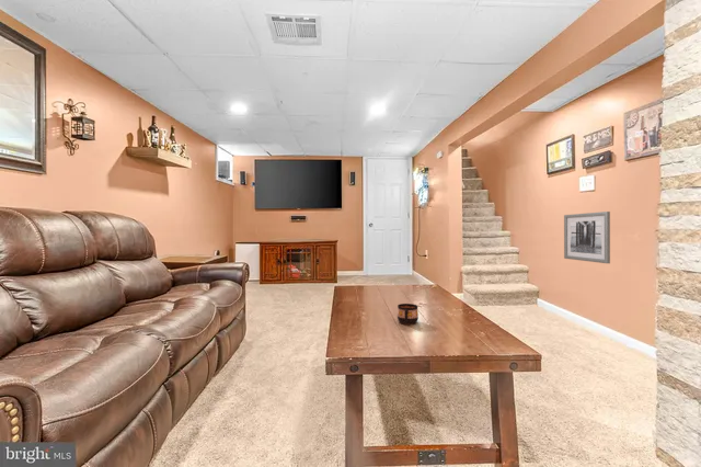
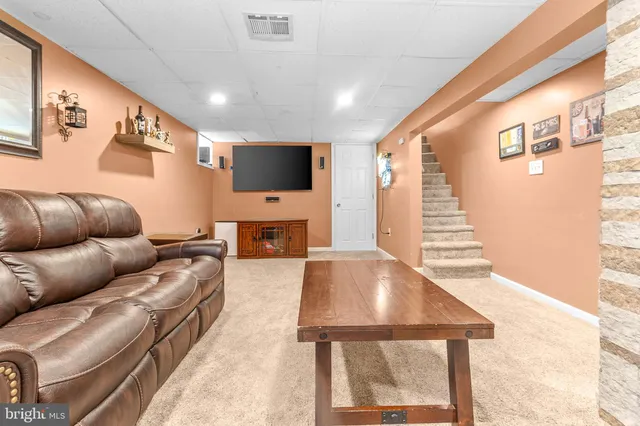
- wall art (585, 237)
- cup (406, 314)
